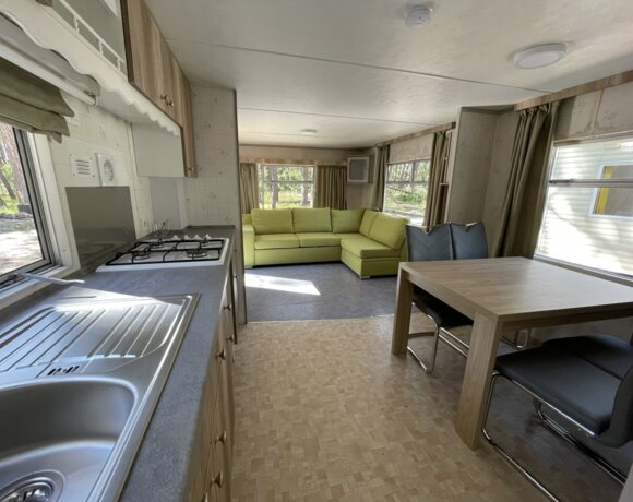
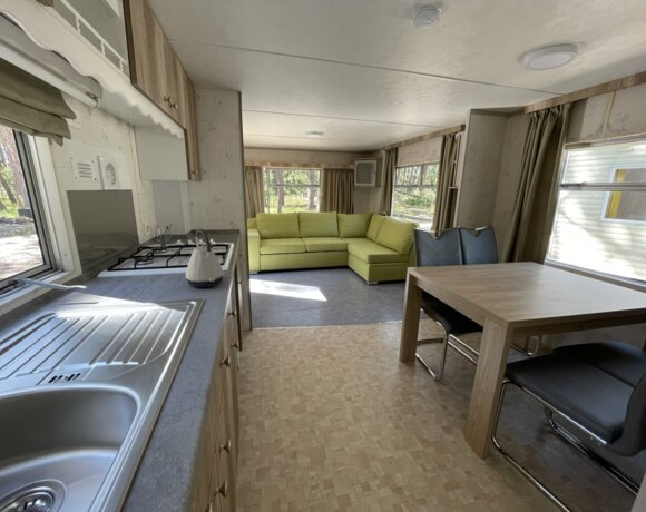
+ kettle (203, 256)
